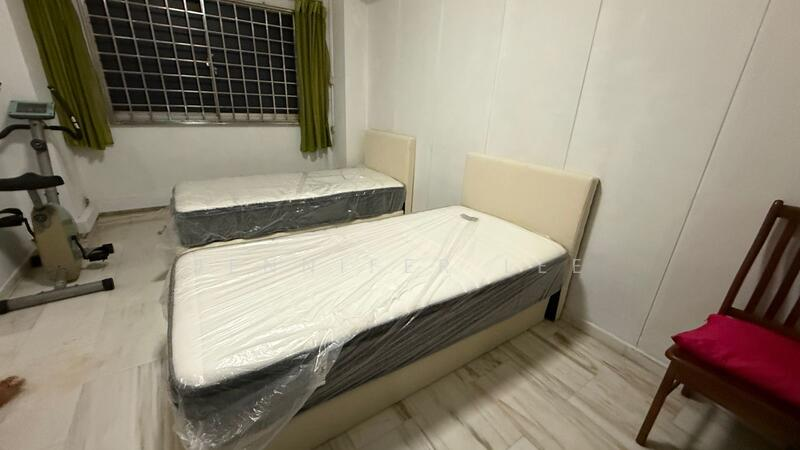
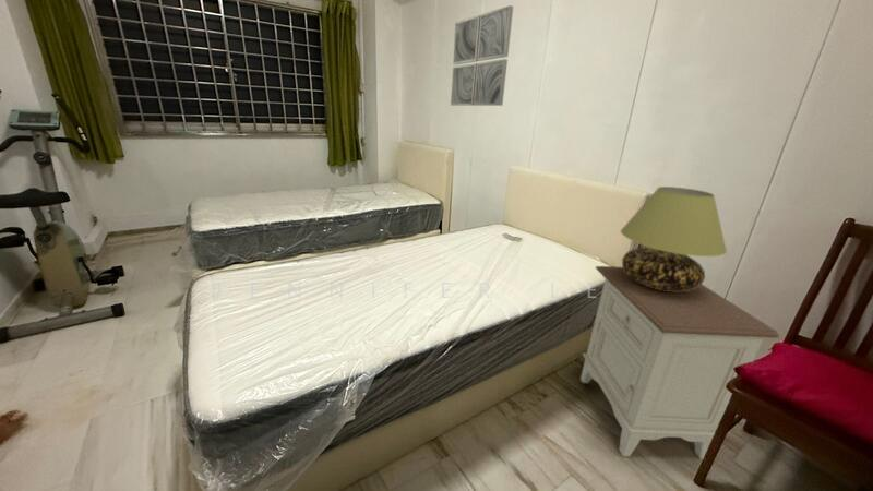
+ wall art (476, 61)
+ table lamp (670, 239)
+ nightstand (649, 358)
